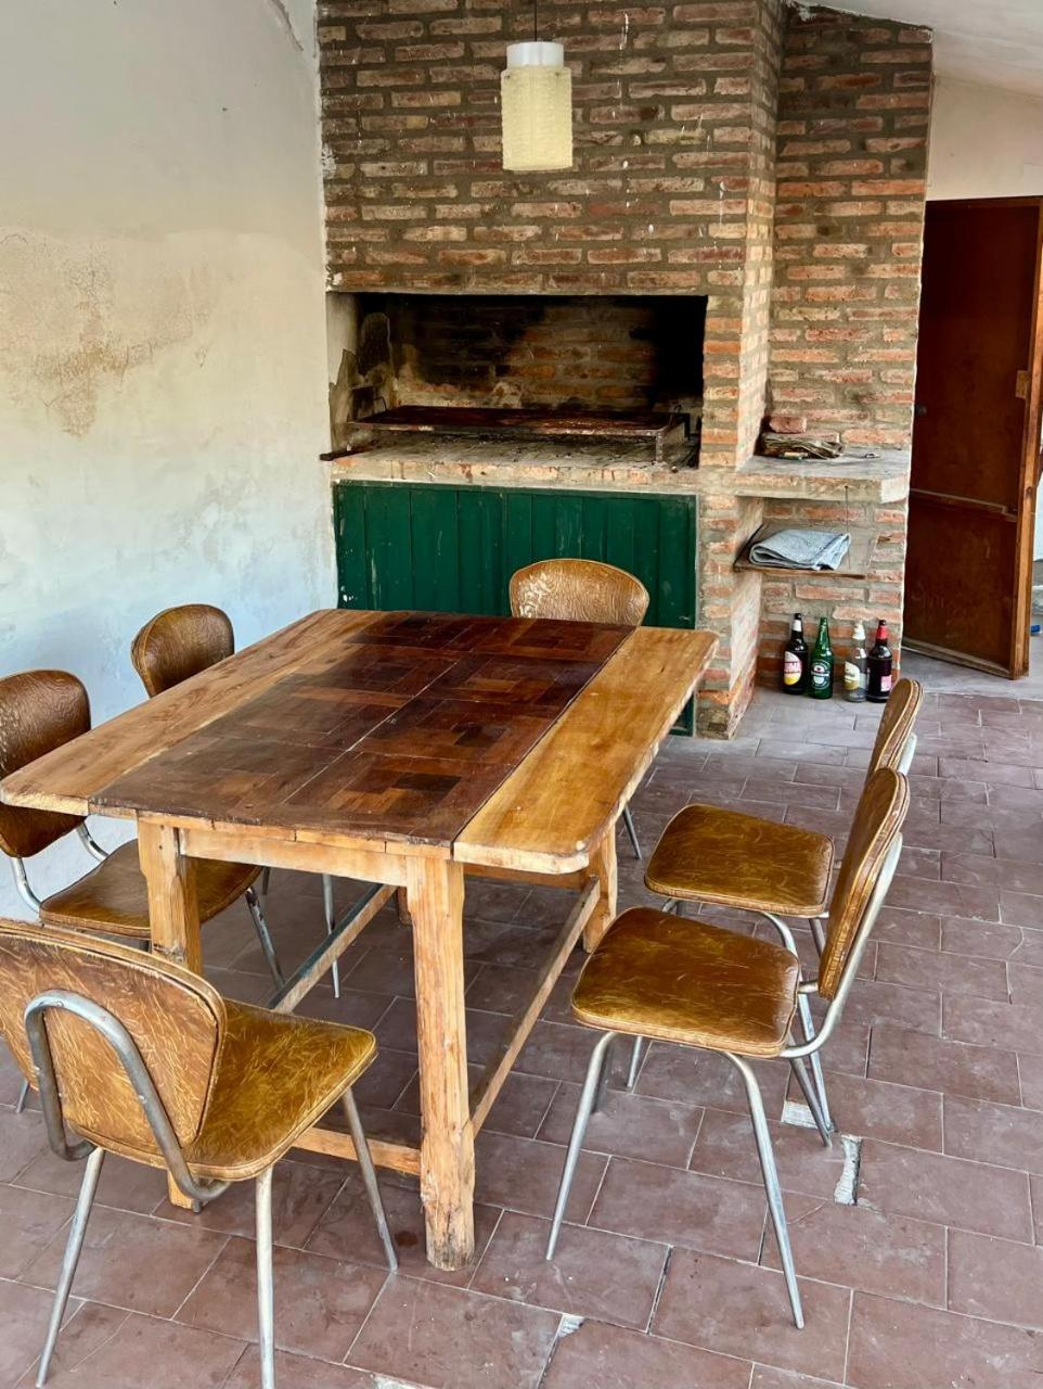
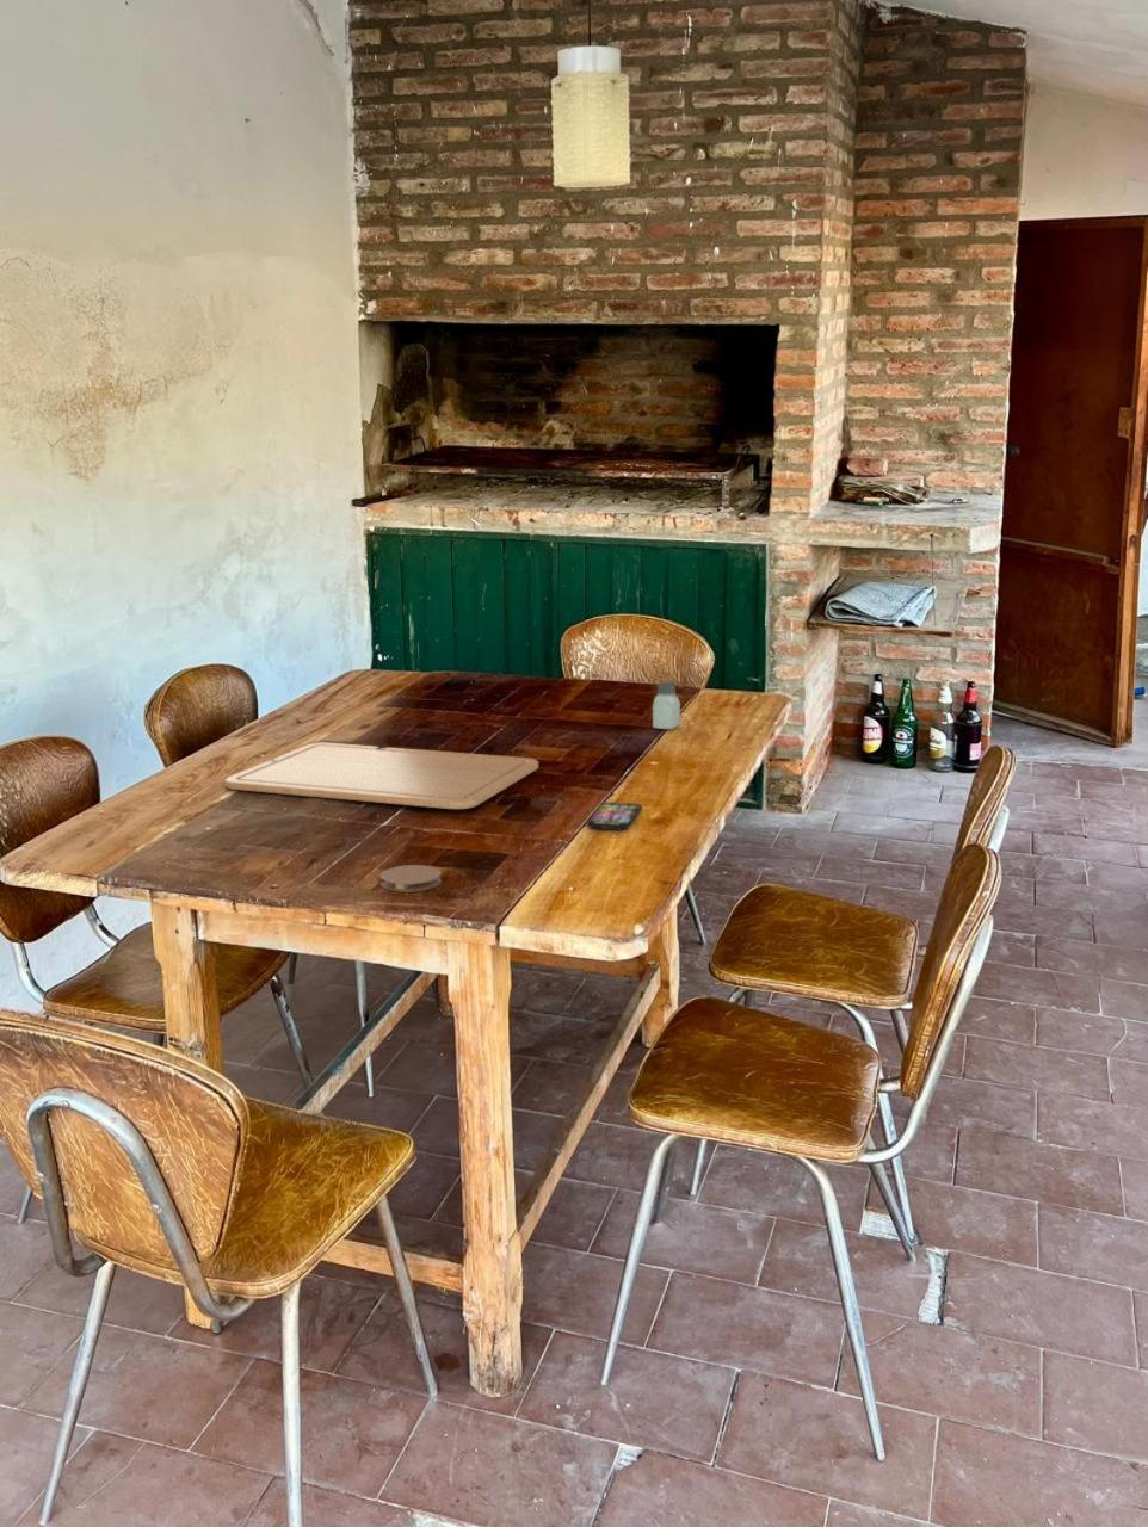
+ coaster (410, 879)
+ saltshaker (666, 705)
+ chopping board (385, 771)
+ smartphone (615, 815)
